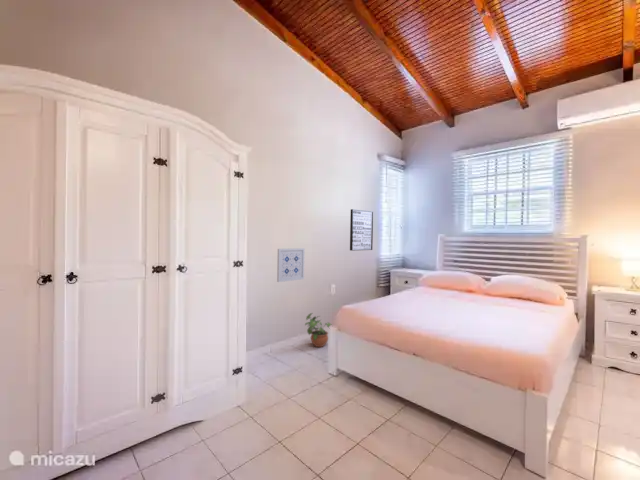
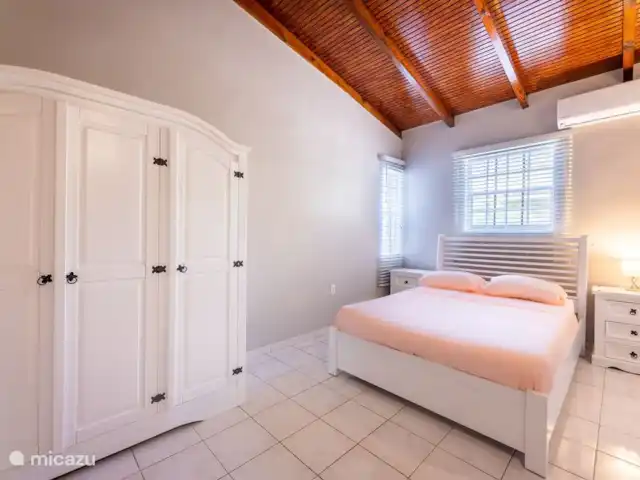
- potted plant (316, 329)
- wall art (361, 230)
- wall art (291, 264)
